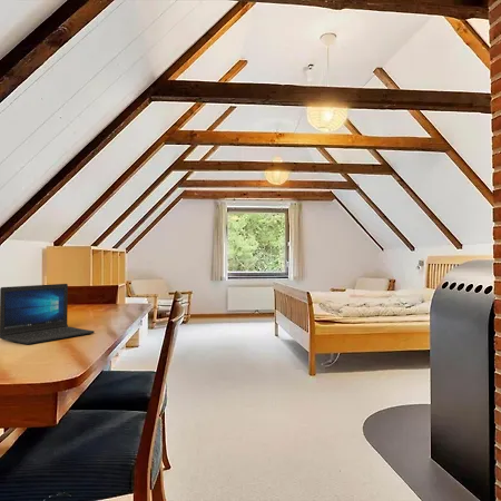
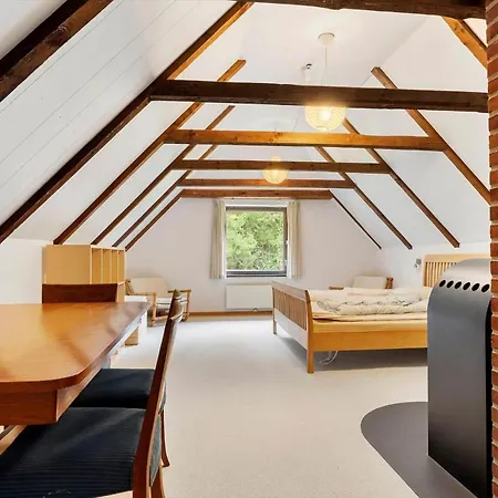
- laptop (48, 311)
